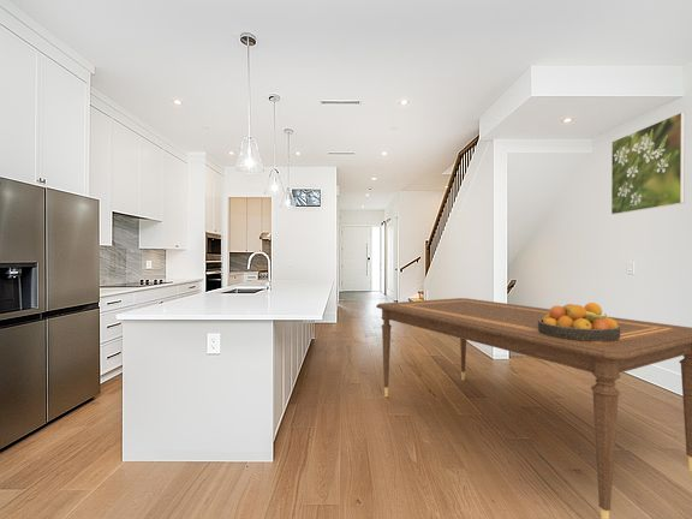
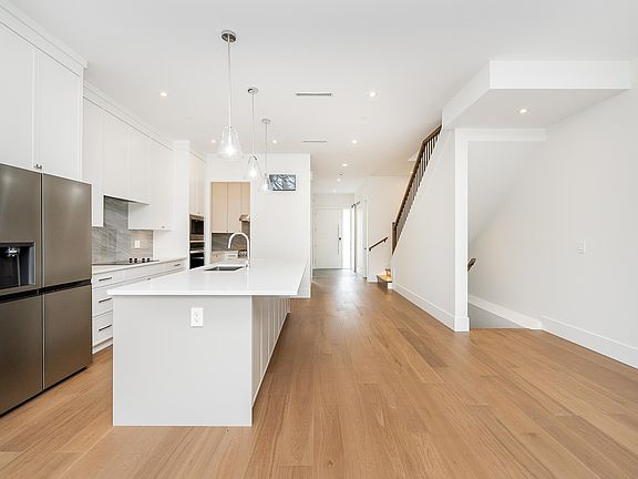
- fruit bowl (577, 317)
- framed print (644, 168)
- dining table (511, 351)
